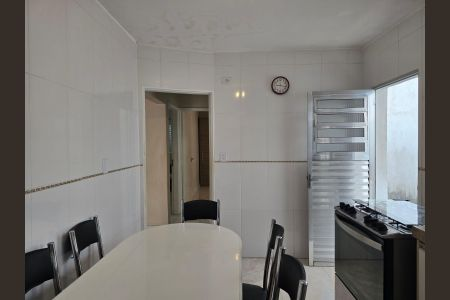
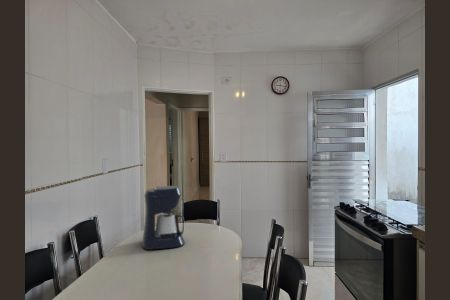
+ coffee maker (162, 215)
